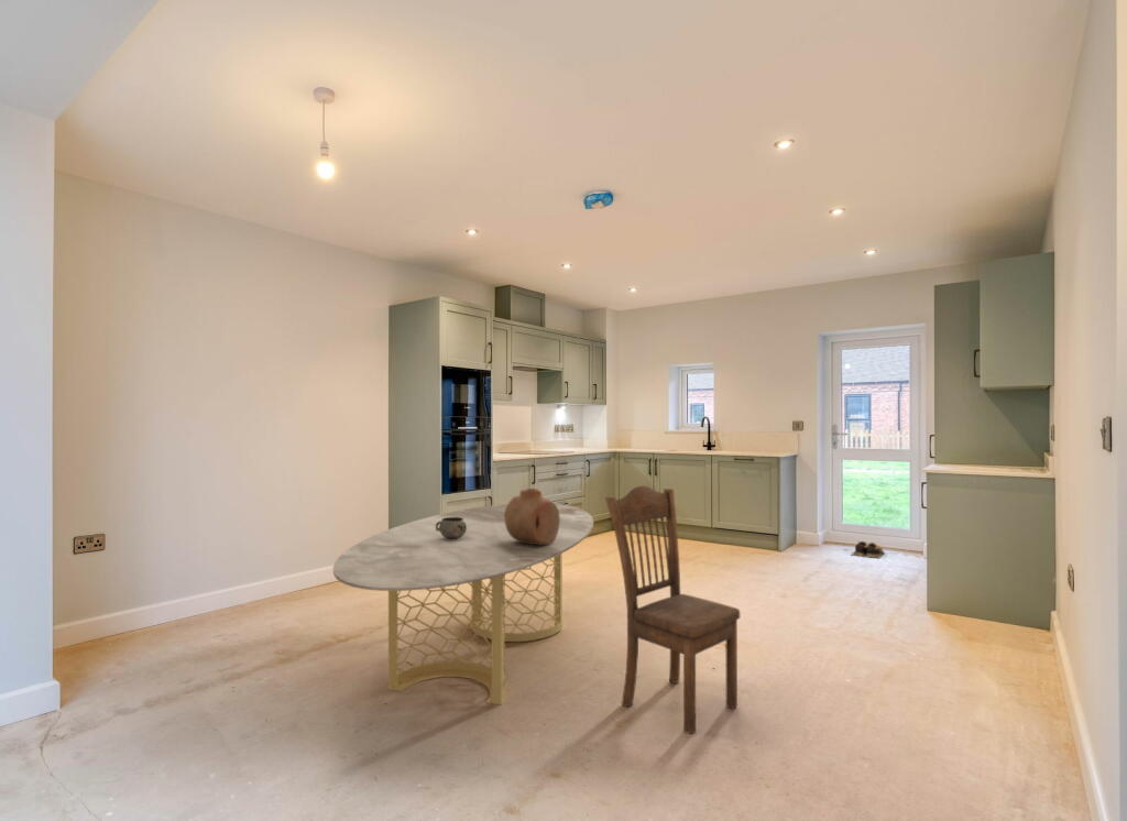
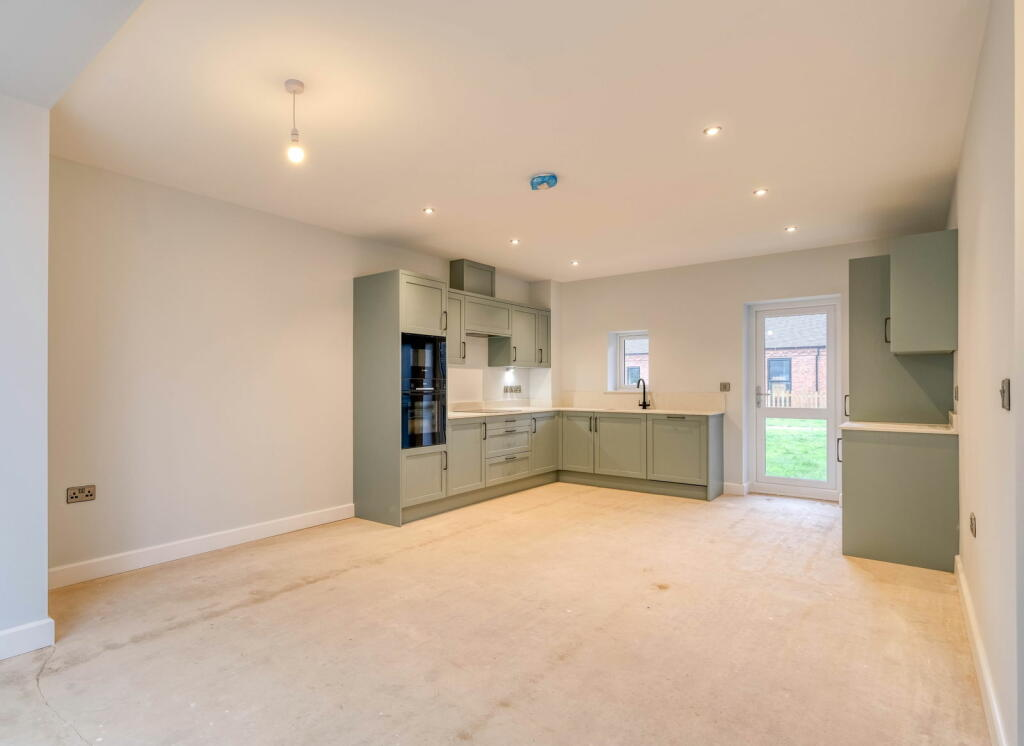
- dining table (484, 593)
- decorative bowl (455, 527)
- dining chair (677, 596)
- vase (530, 515)
- shoes (867, 547)
